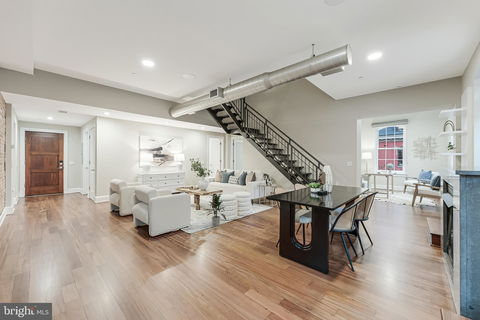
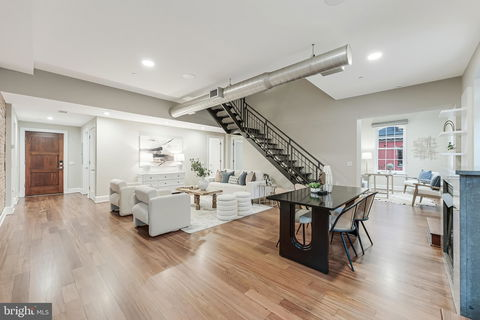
- indoor plant (216, 209)
